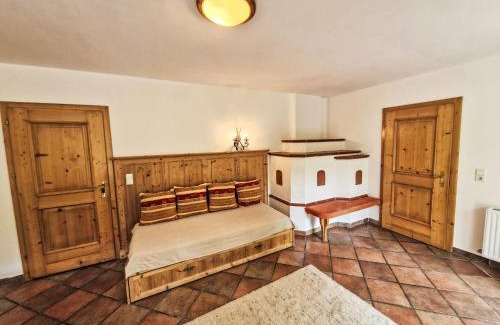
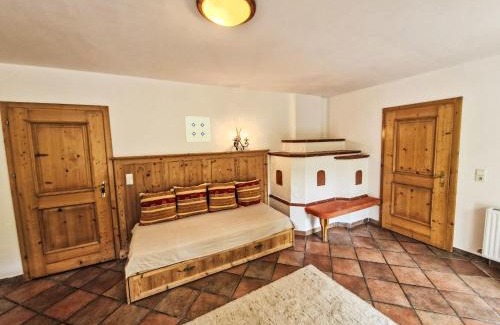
+ wall art (198, 129)
